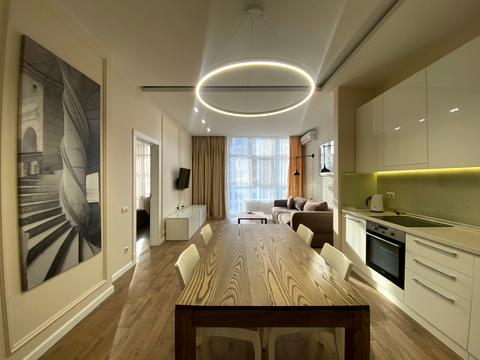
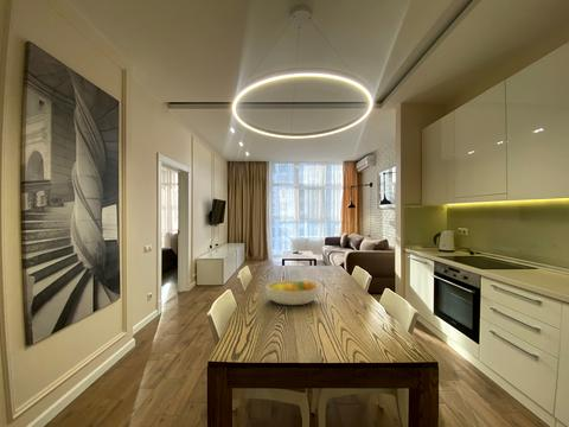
+ fruit bowl (292, 289)
